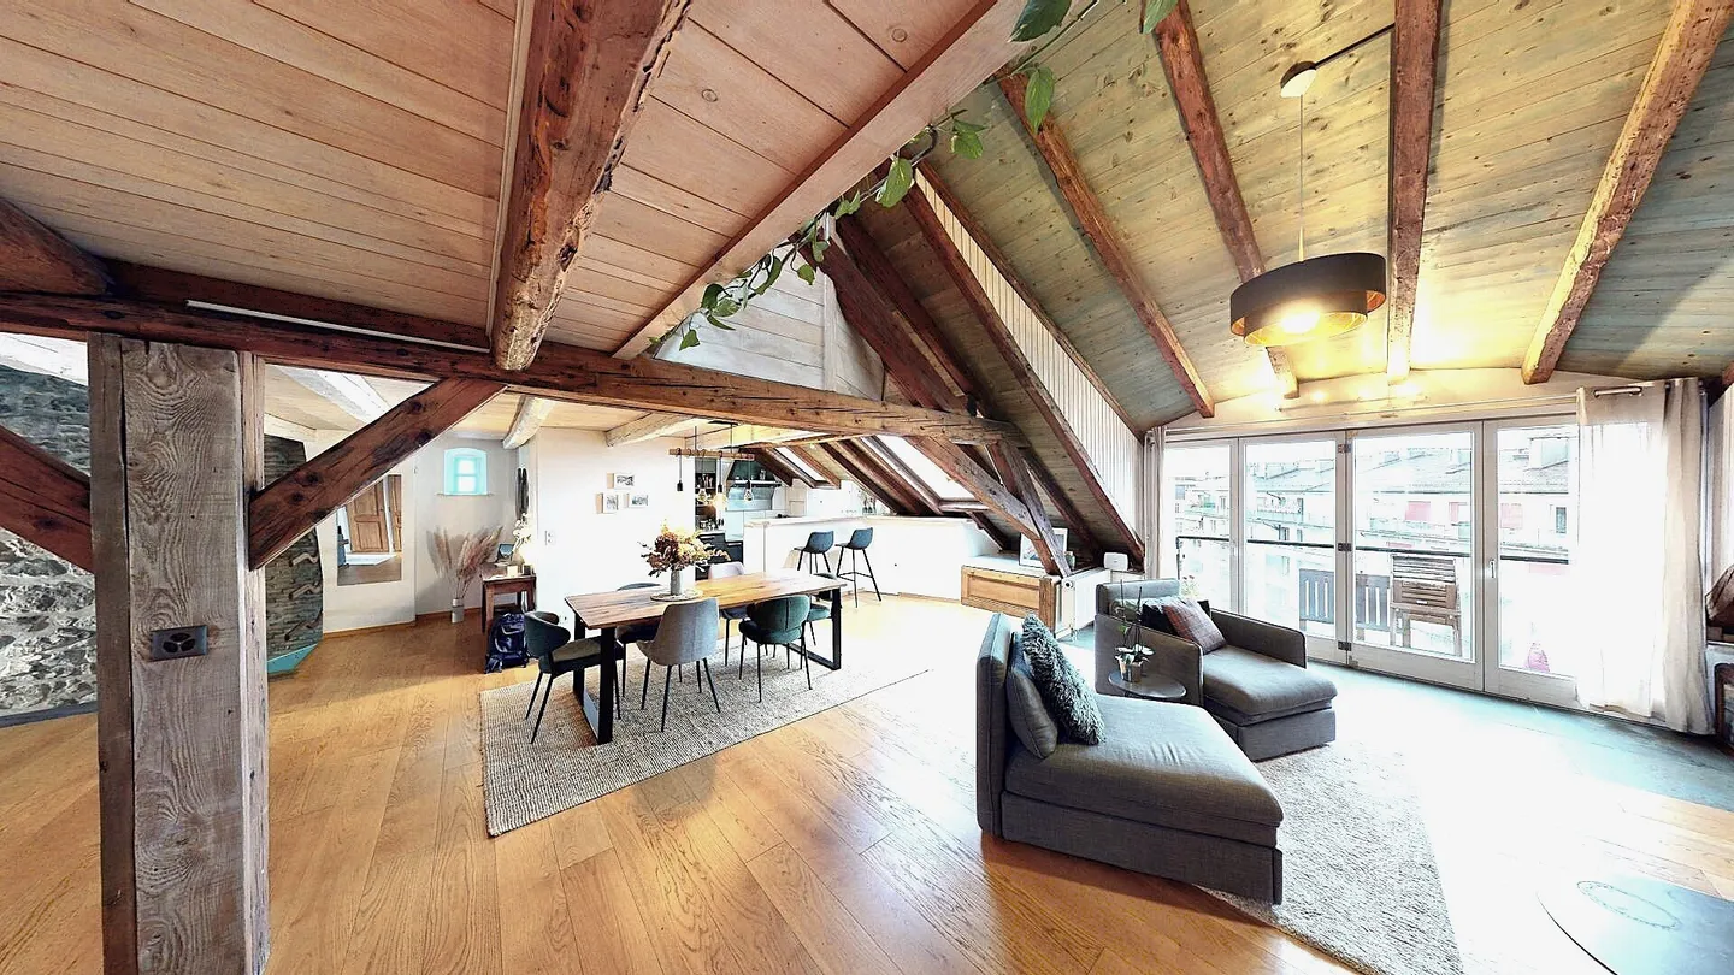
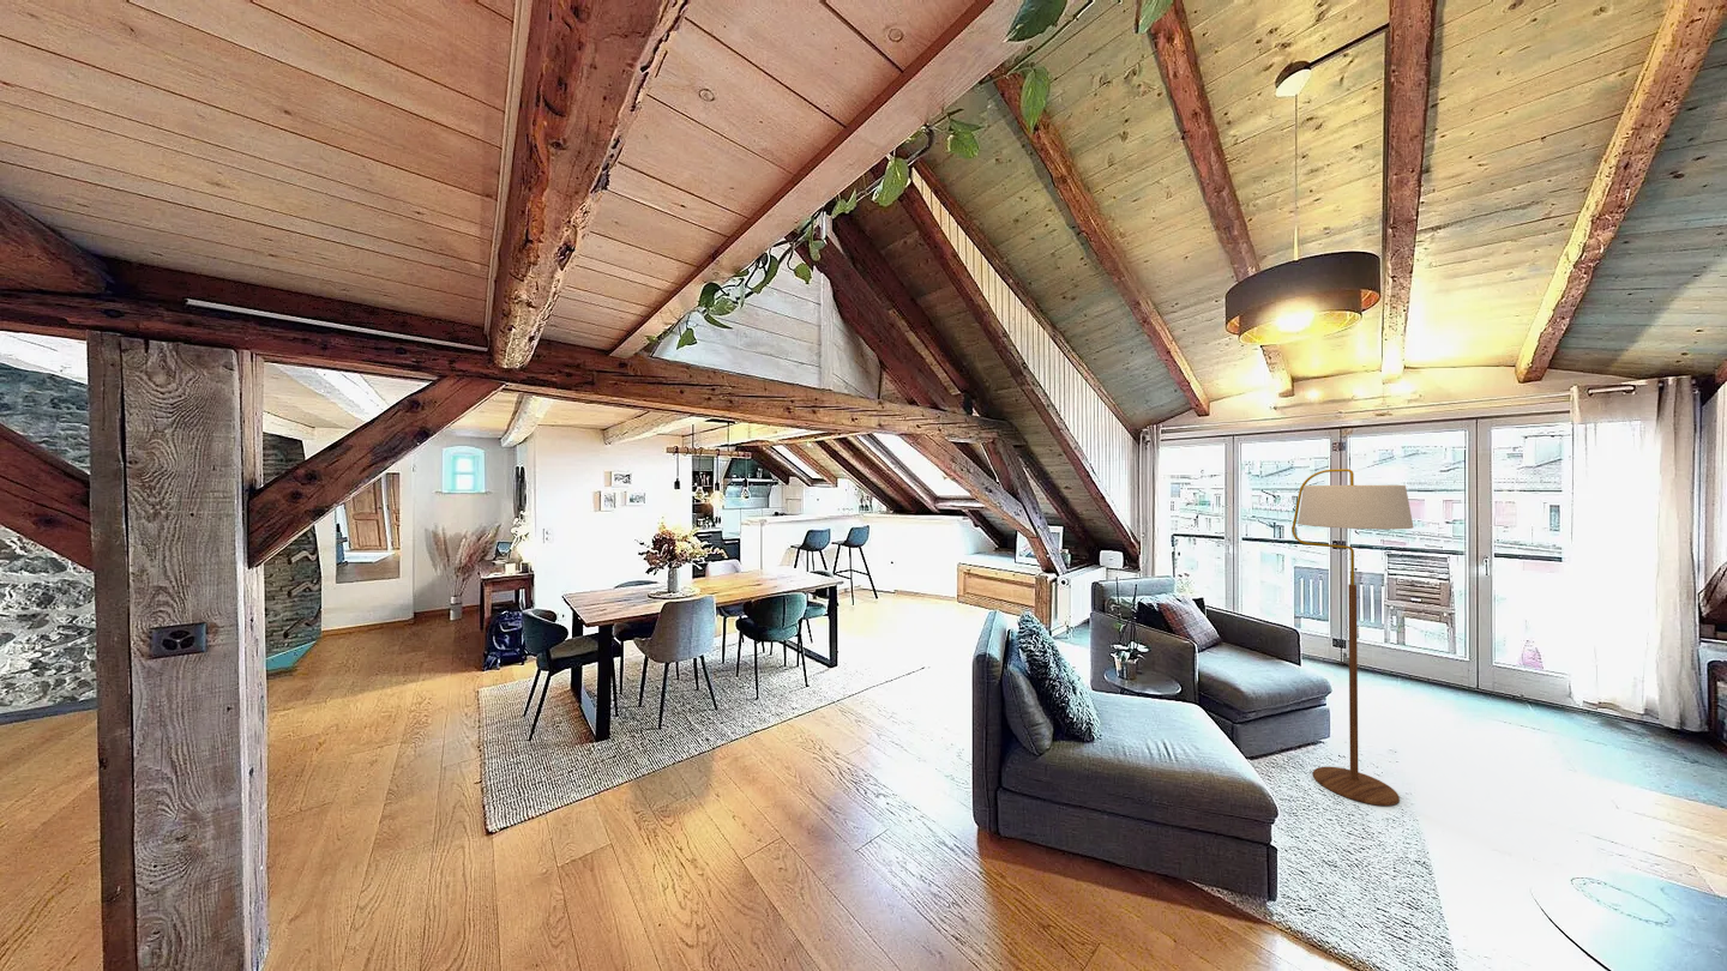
+ floor lamp (1349, 626)
